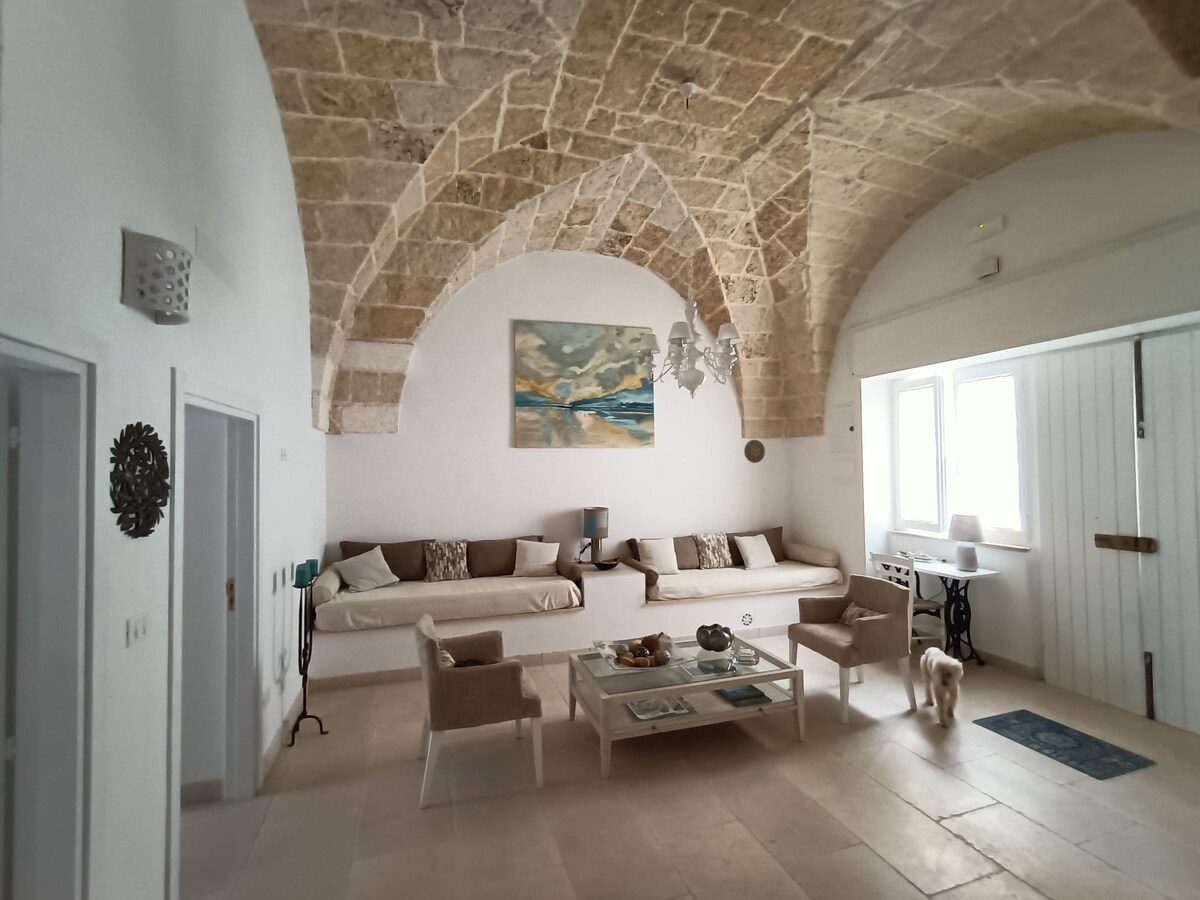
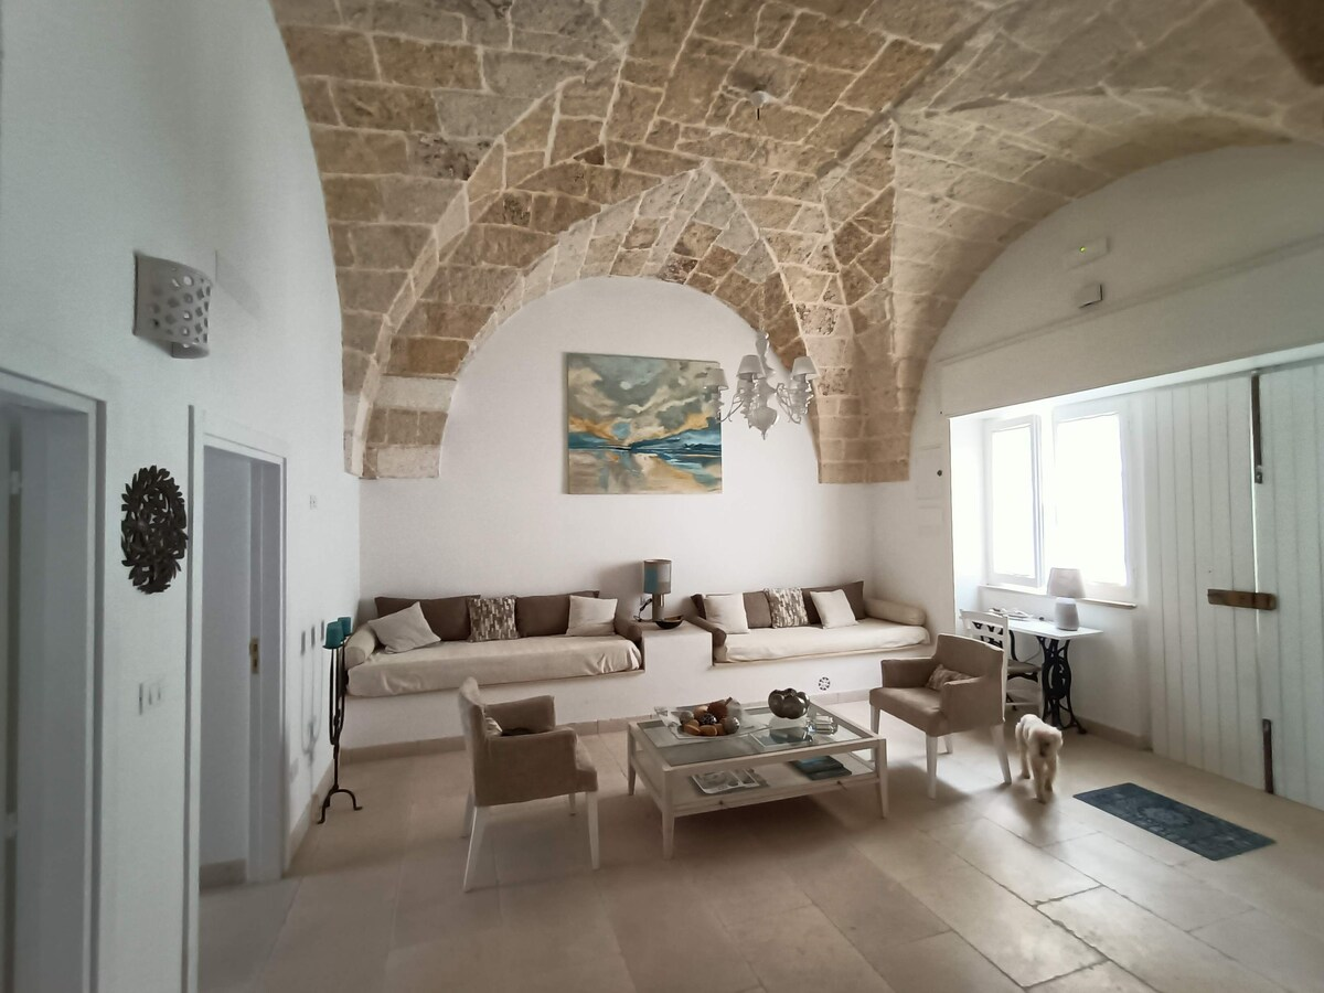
- decorative plate (755, 451)
